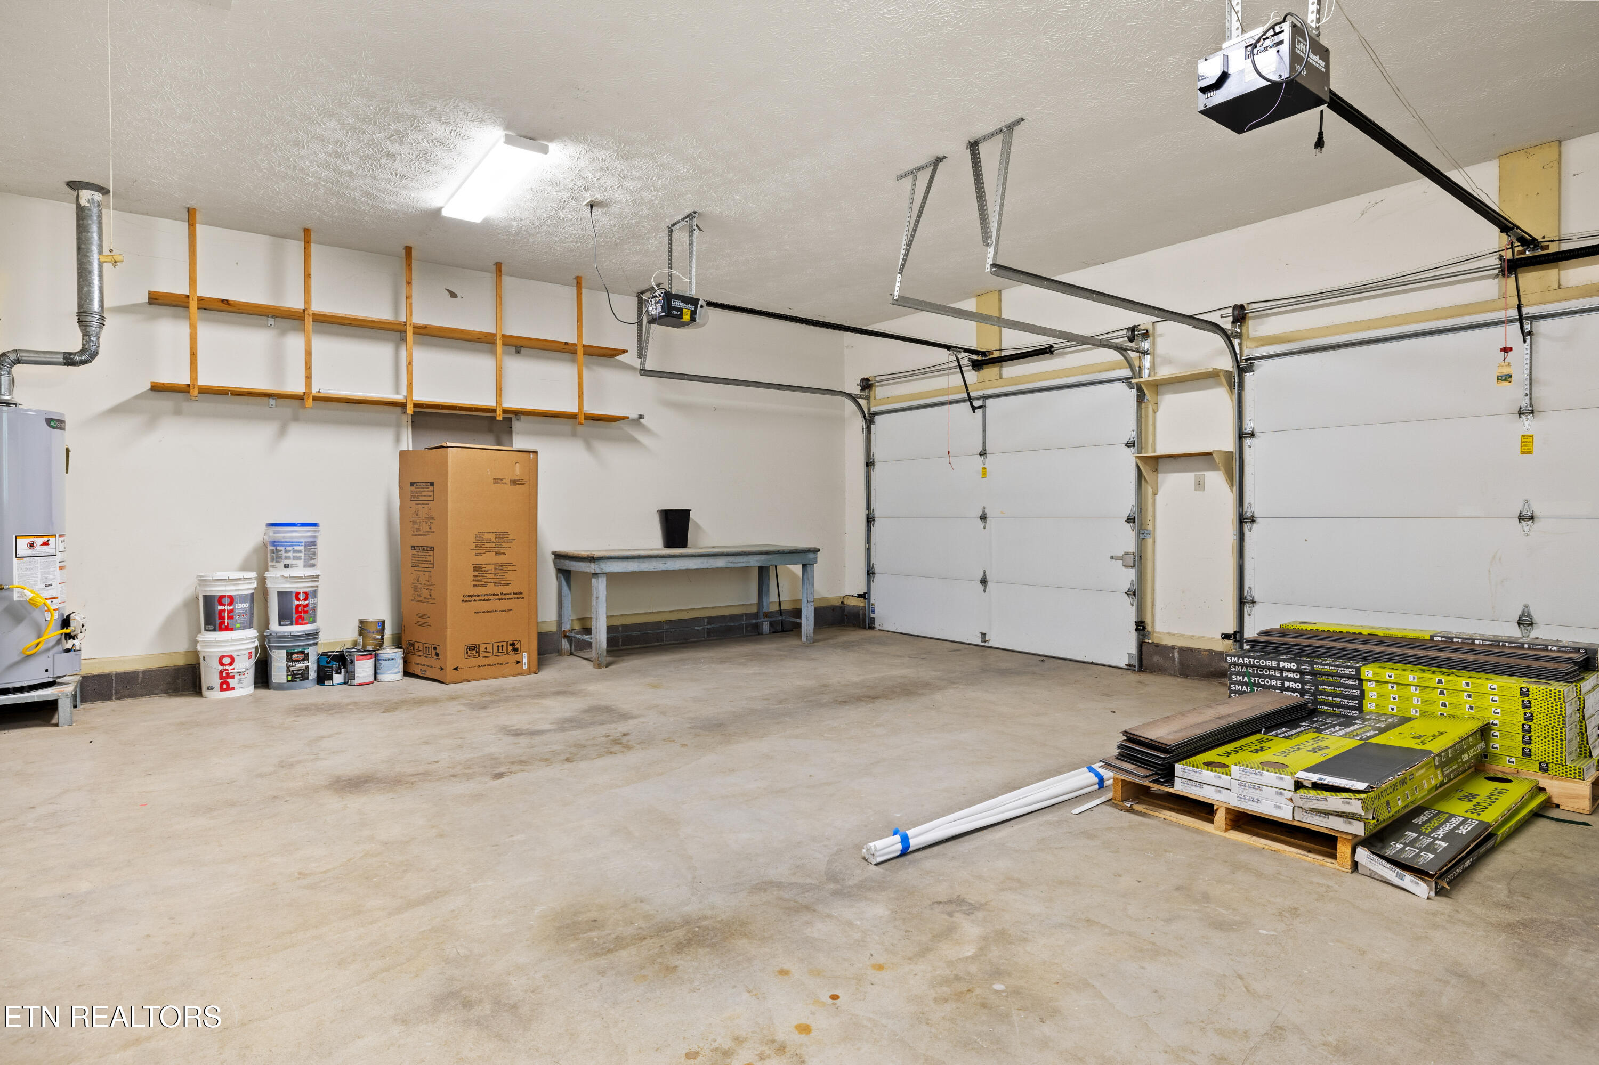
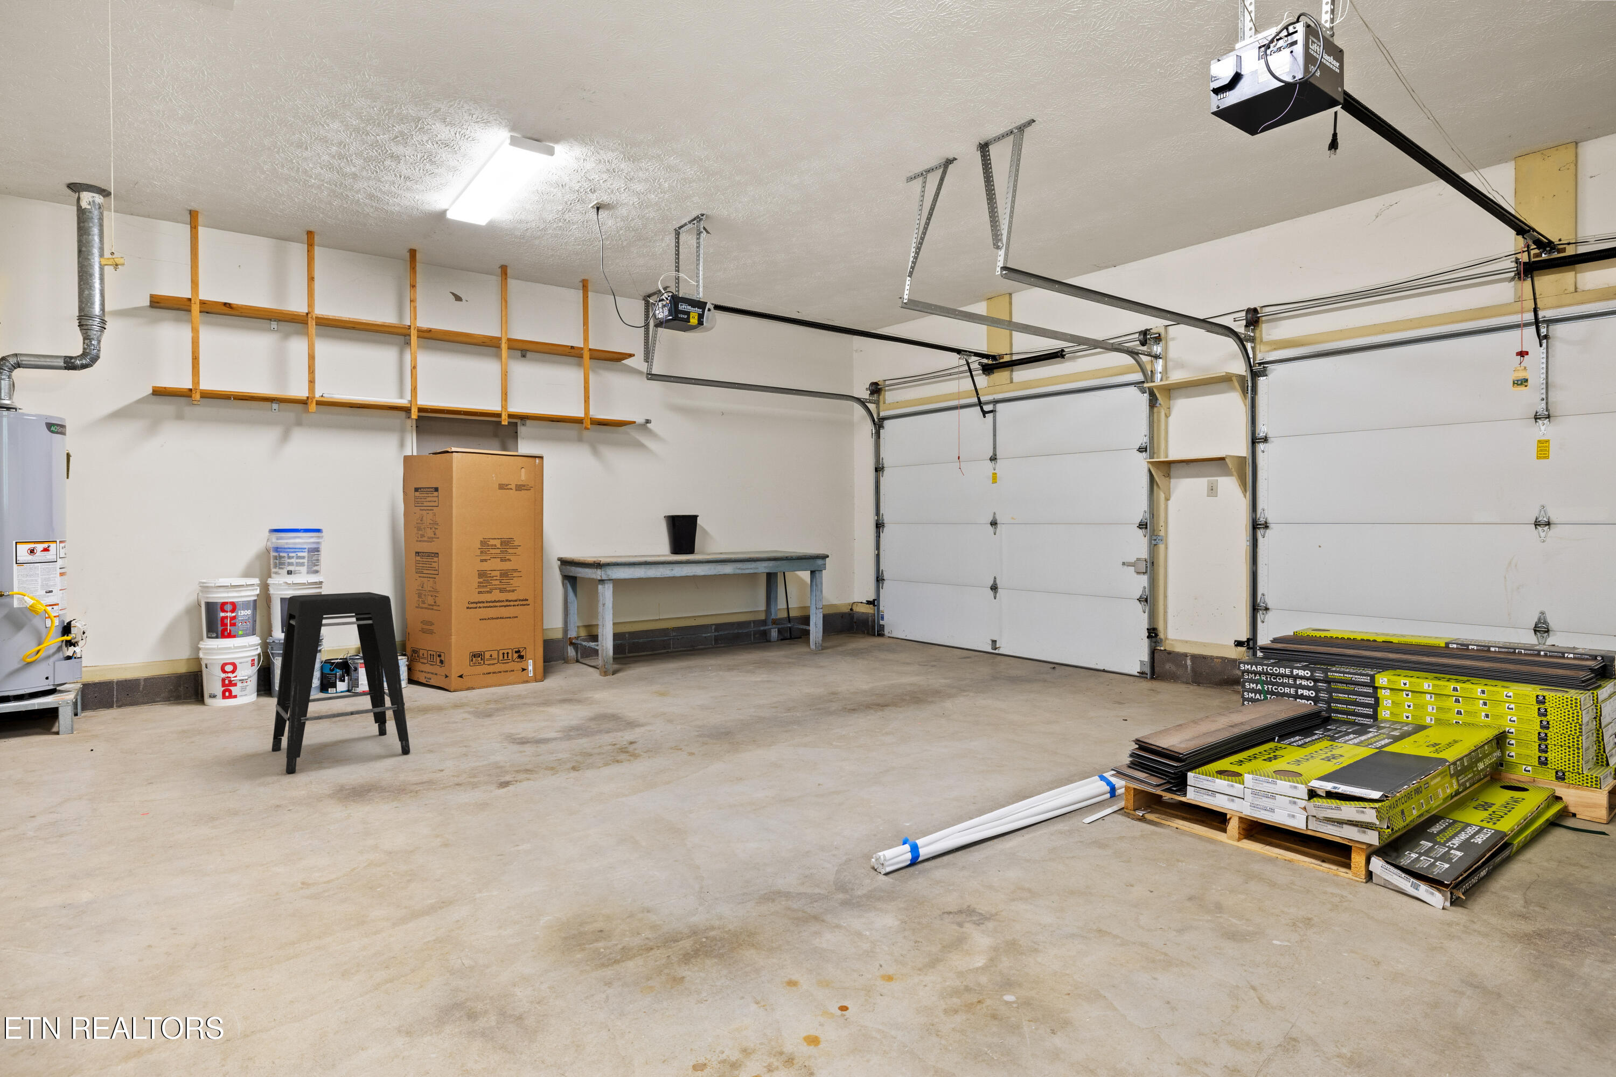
+ stool (341, 695)
